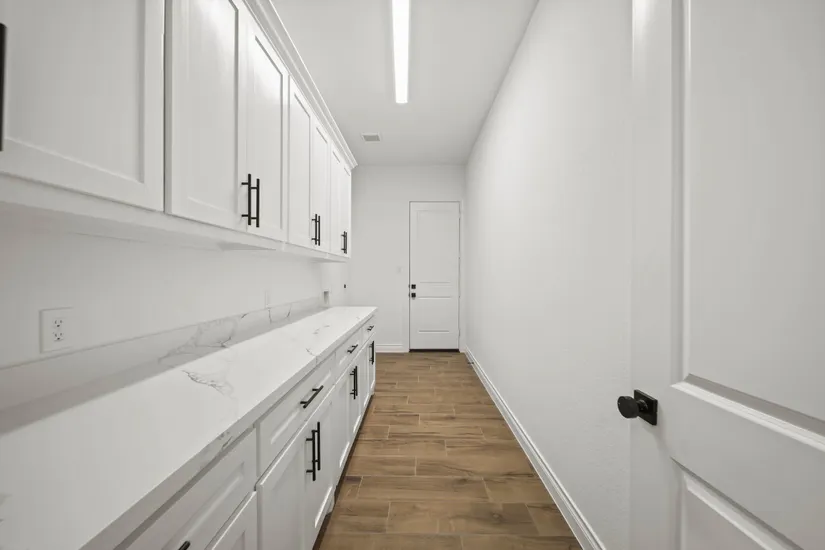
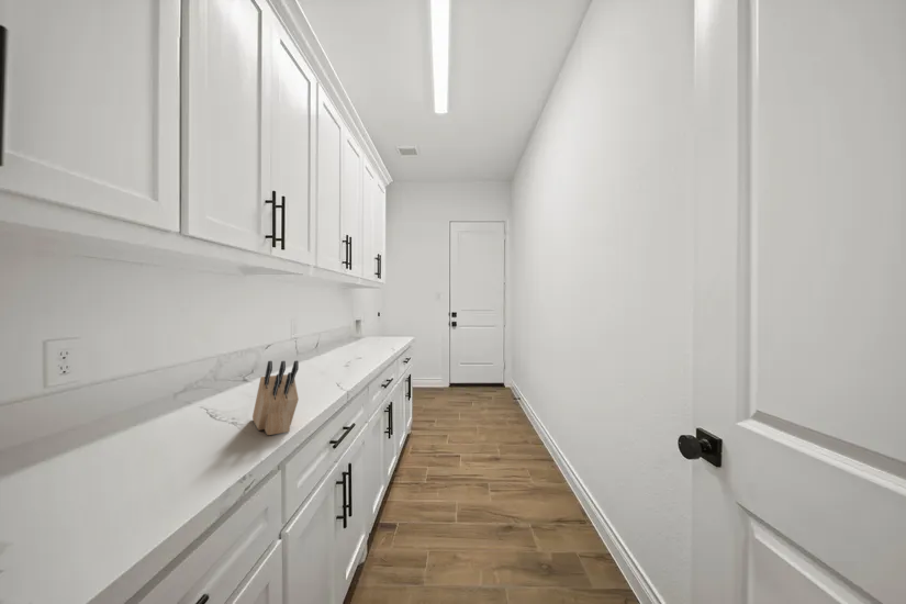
+ knife block (275, 391)
